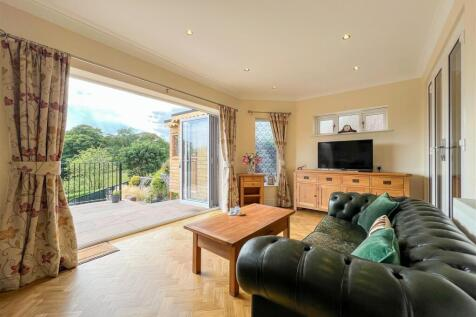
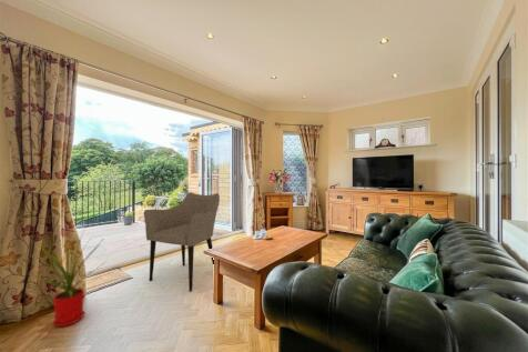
+ house plant (69, 276)
+ armchair (189, 234)
